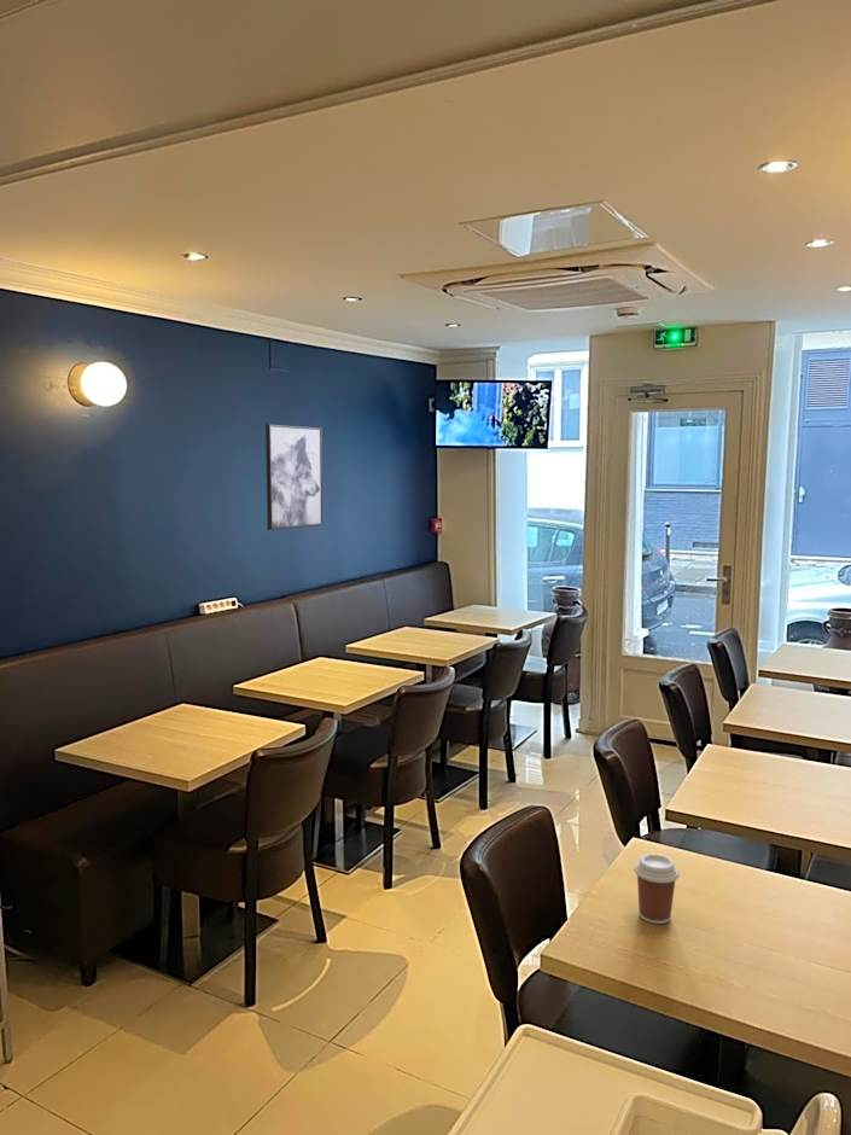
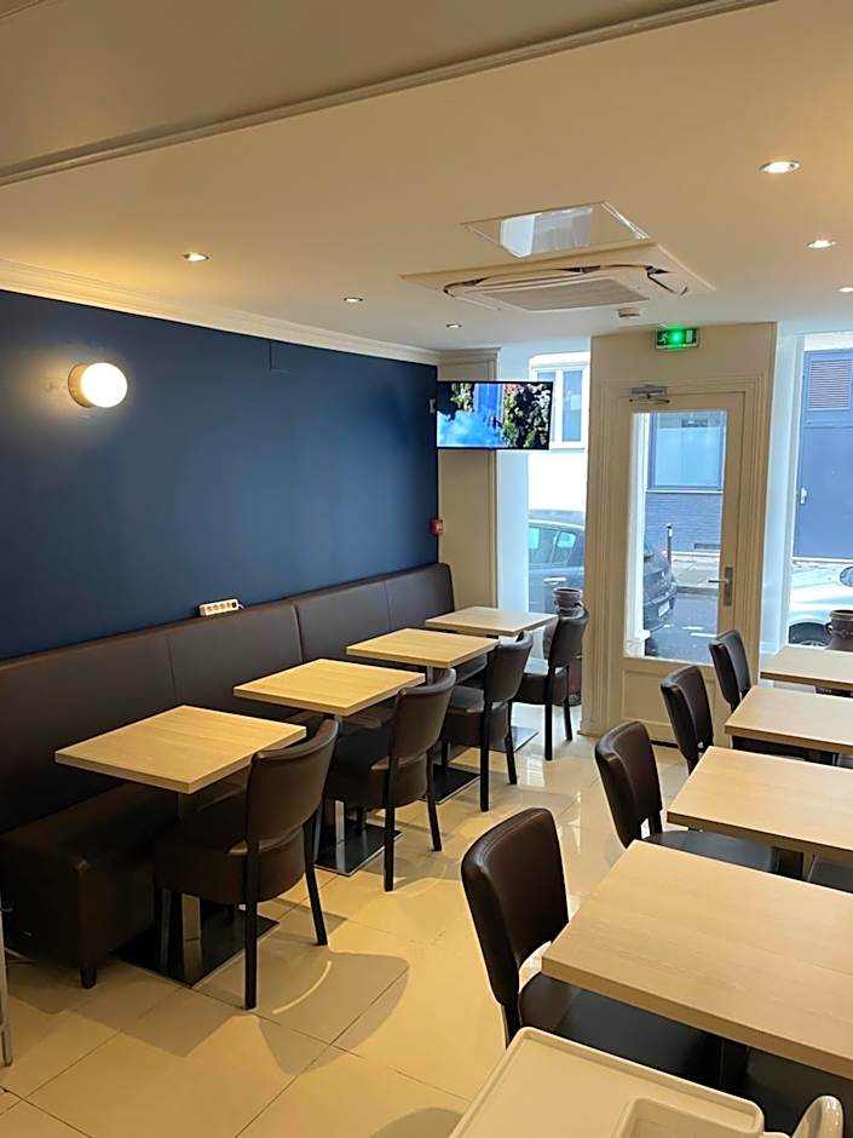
- wall art (295, 477)
- coffee cup (655, 887)
